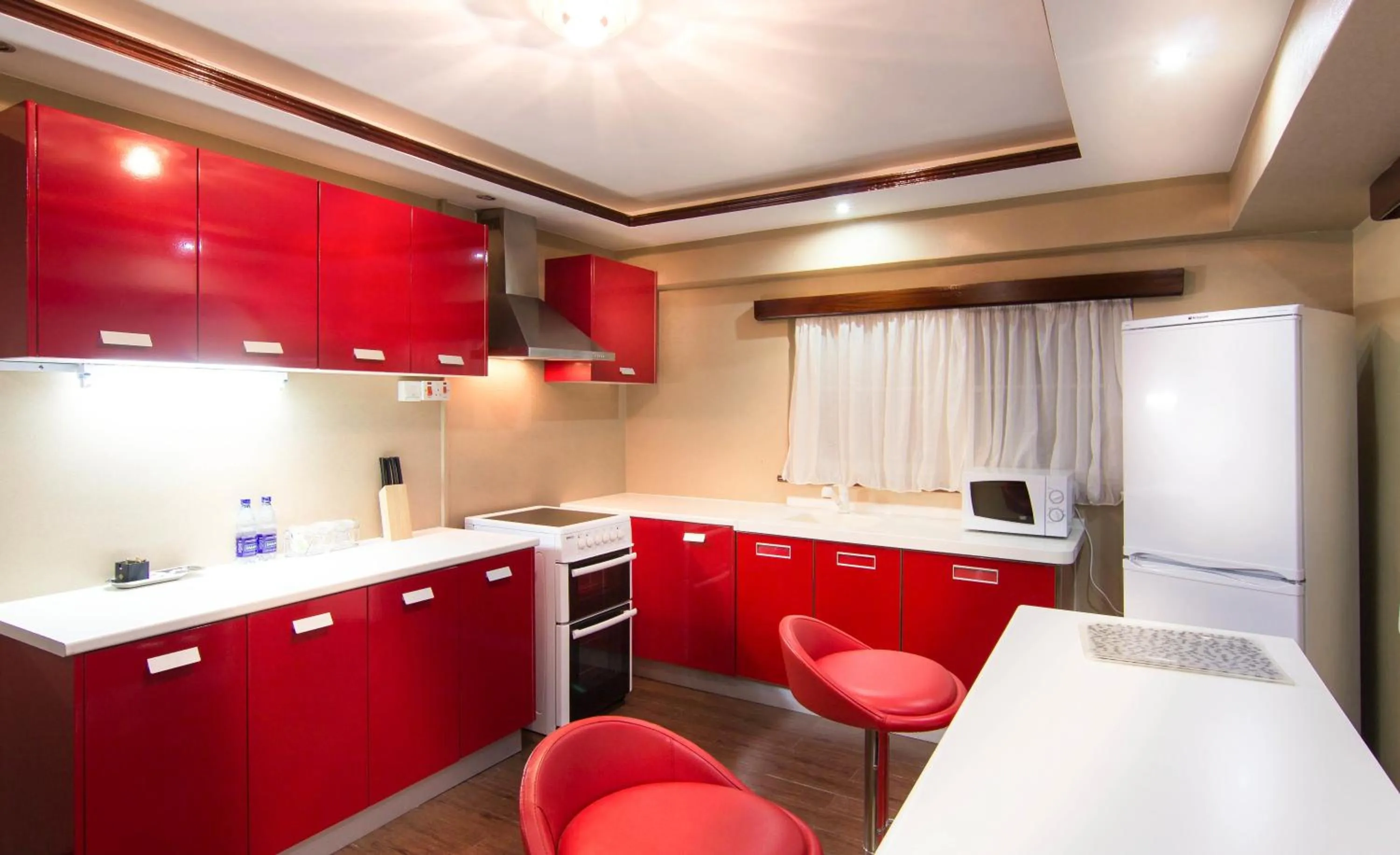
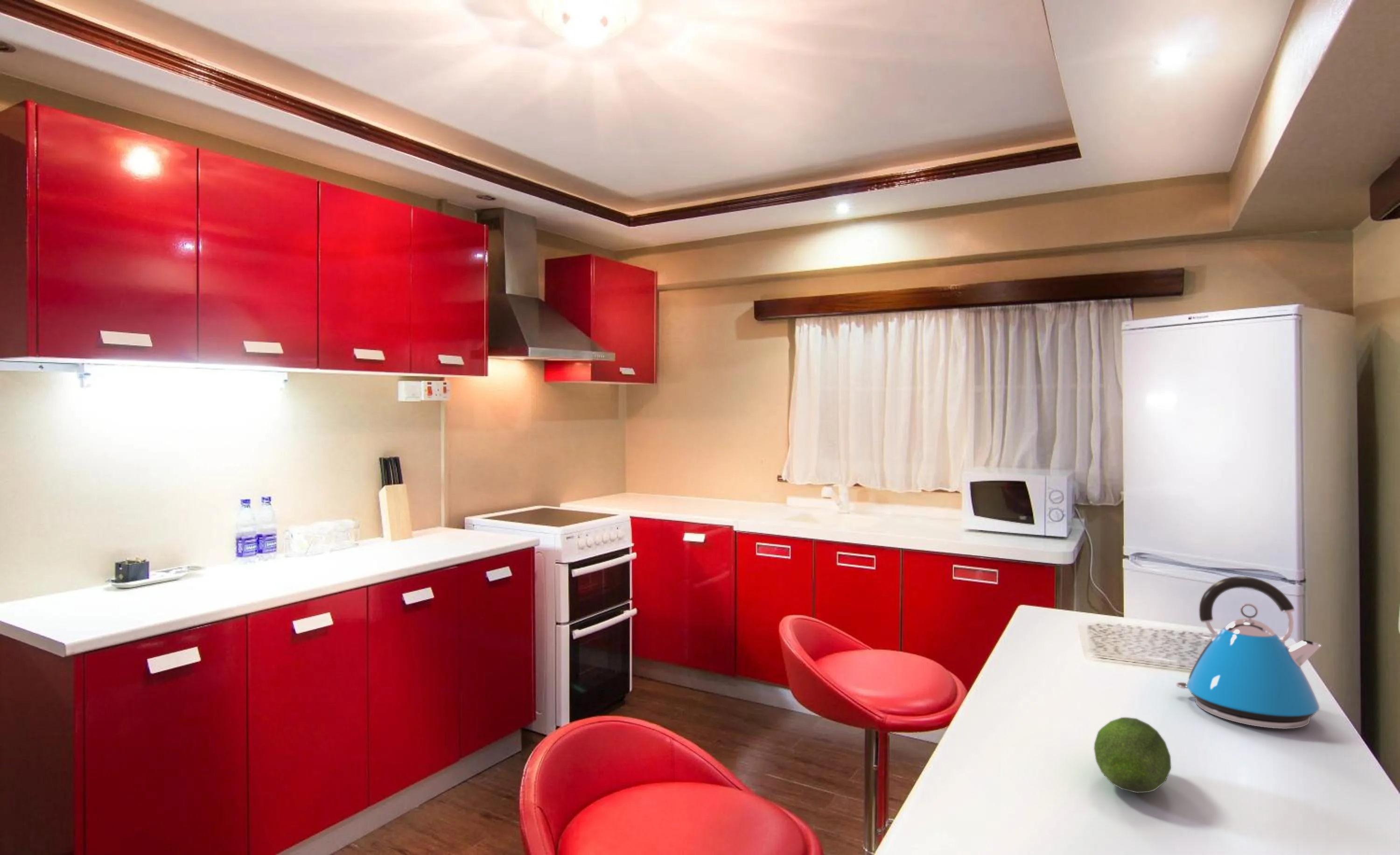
+ fruit (1134, 751)
+ kettle (1245, 643)
